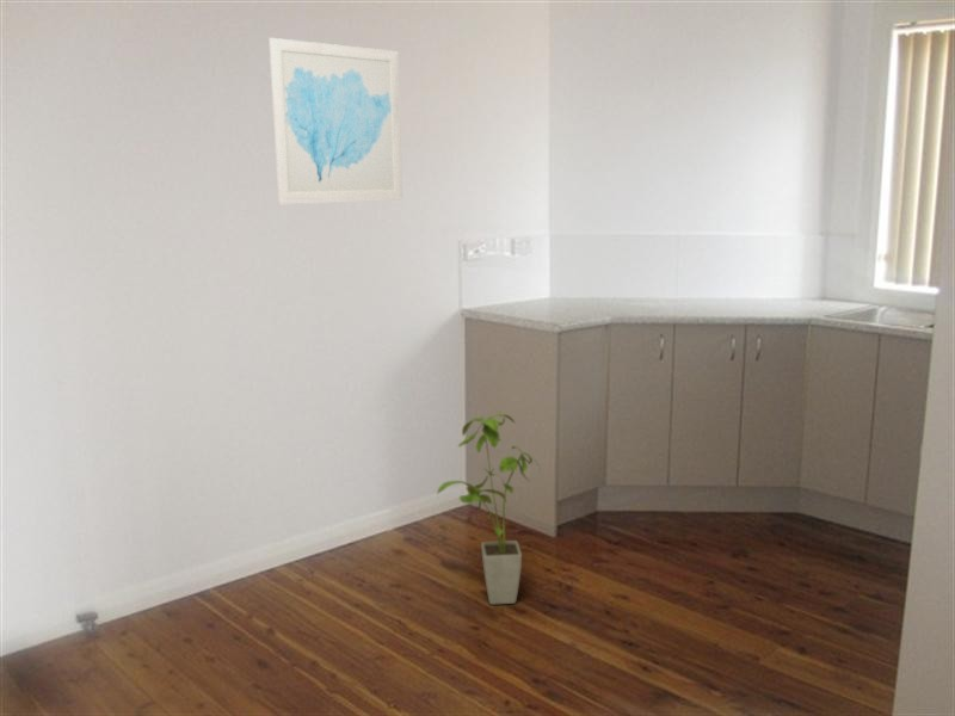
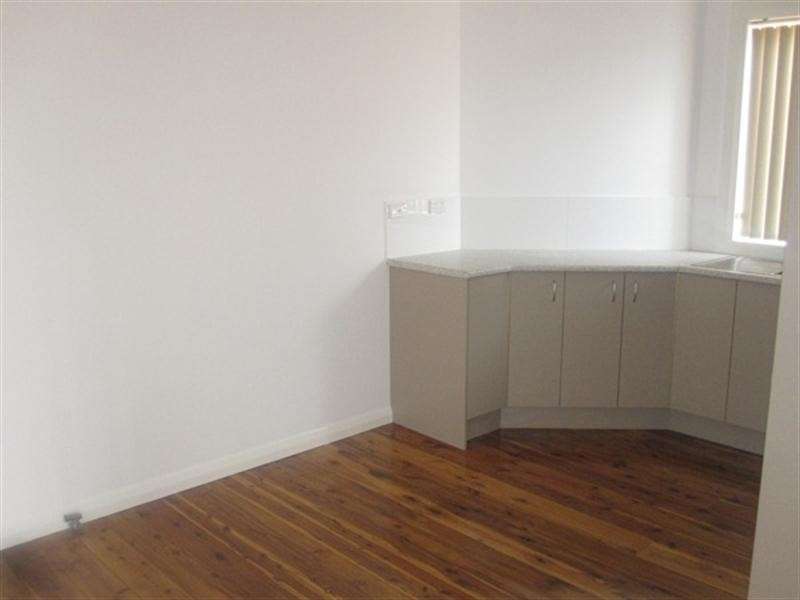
- house plant (487, 508)
- wall art (340, 124)
